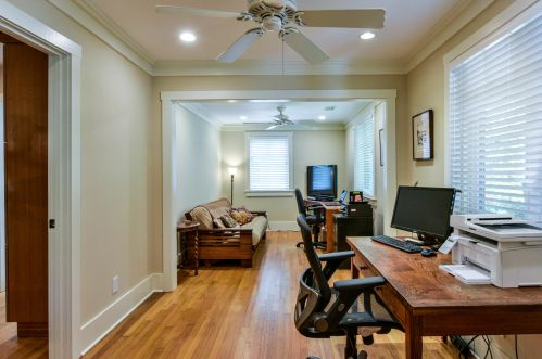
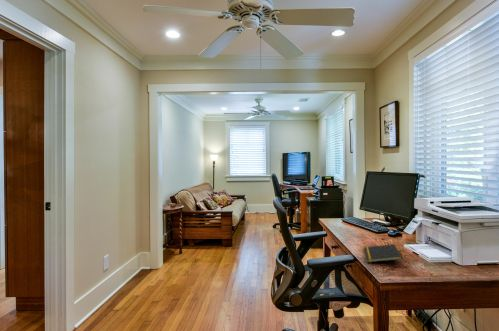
+ notepad (381, 252)
